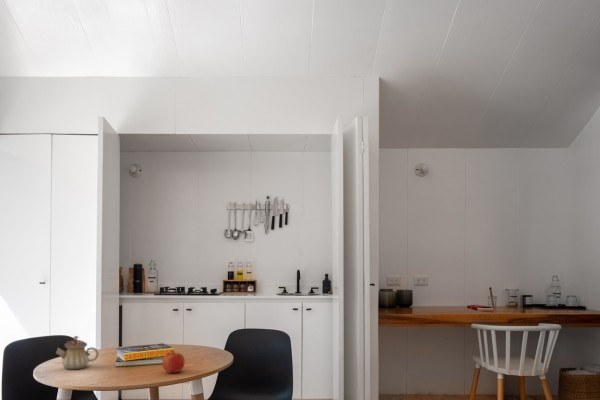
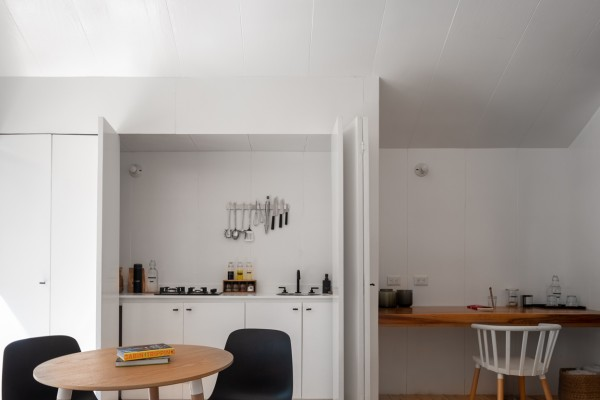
- teapot (77, 351)
- fruit (173, 361)
